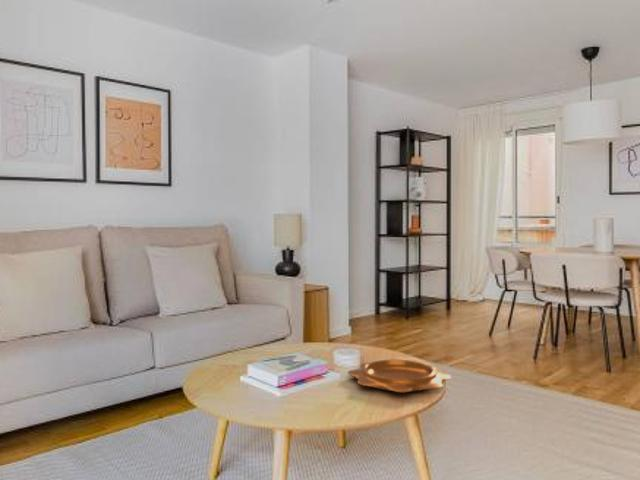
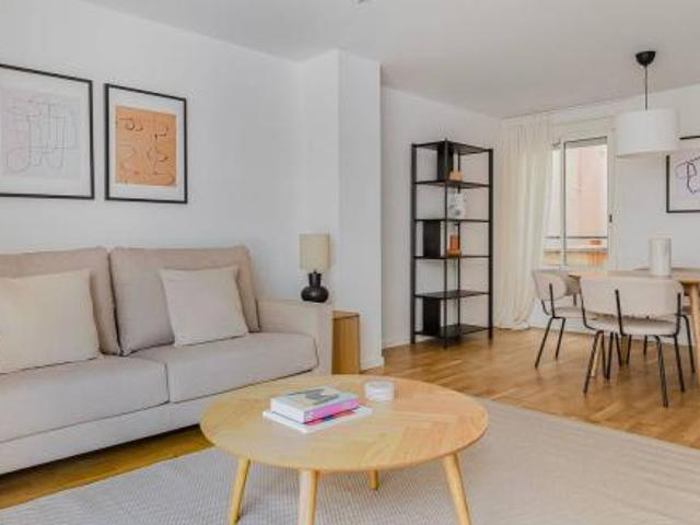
- decorative bowl (398, 374)
